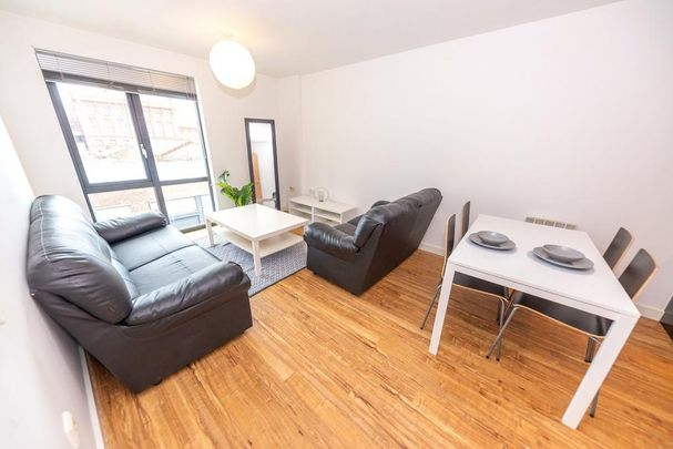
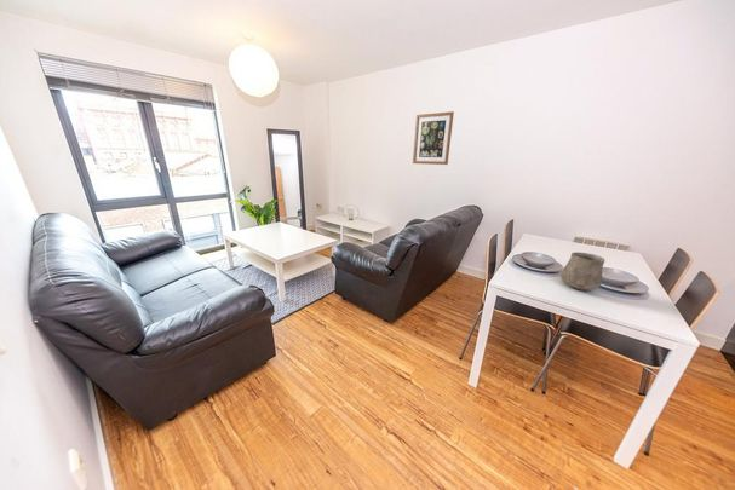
+ ceramic cup (582, 271)
+ wall art (431, 139)
